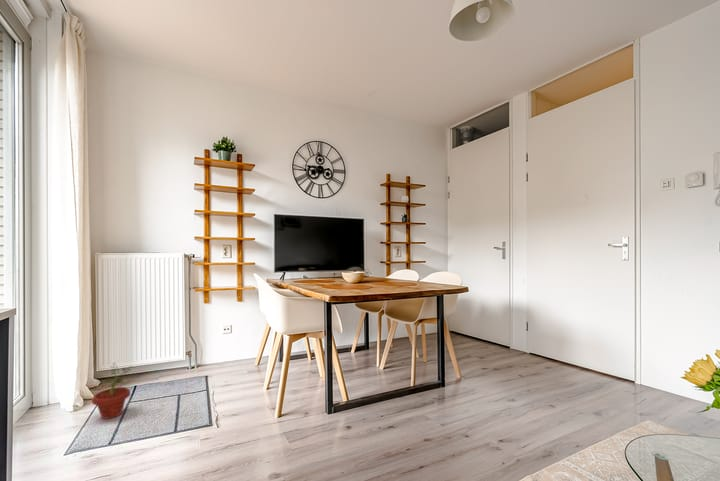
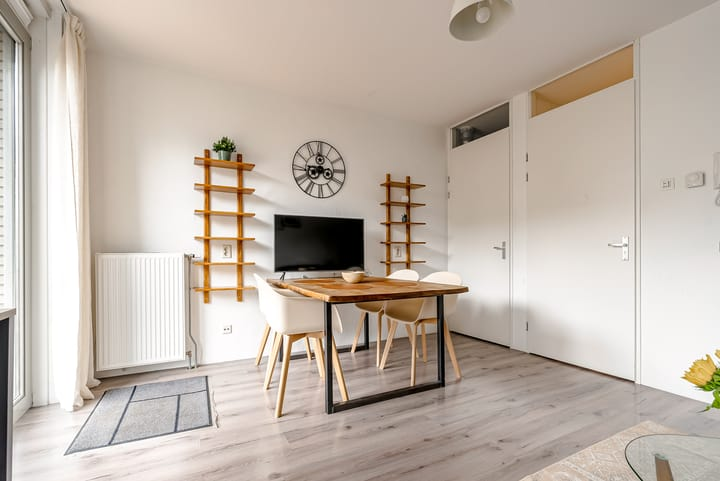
- potted plant (112, 389)
